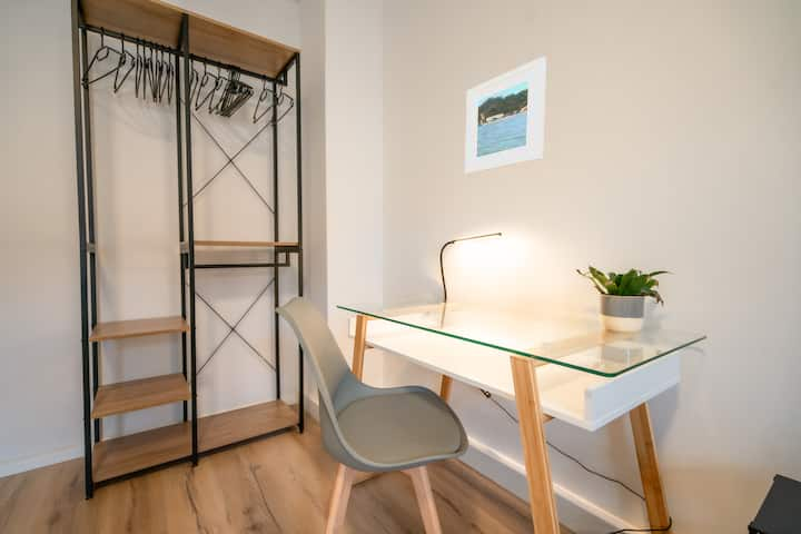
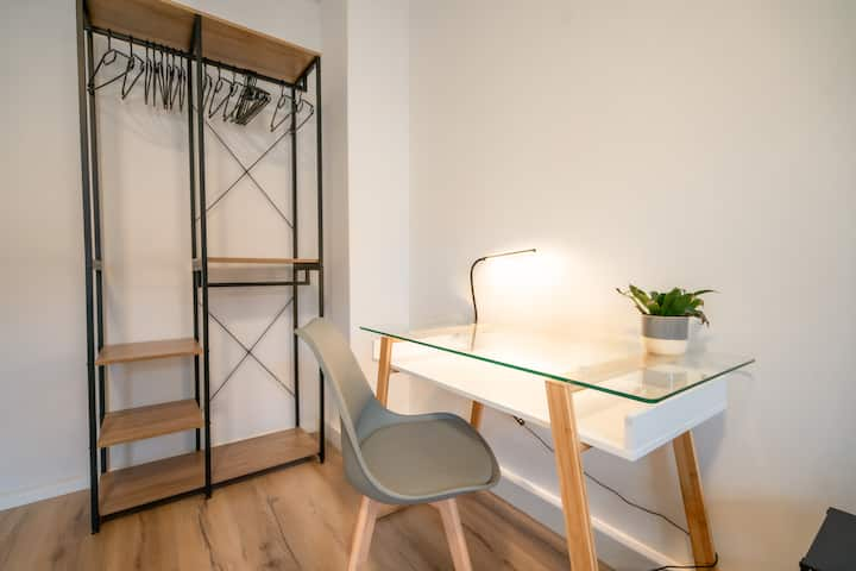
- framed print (501, 121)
